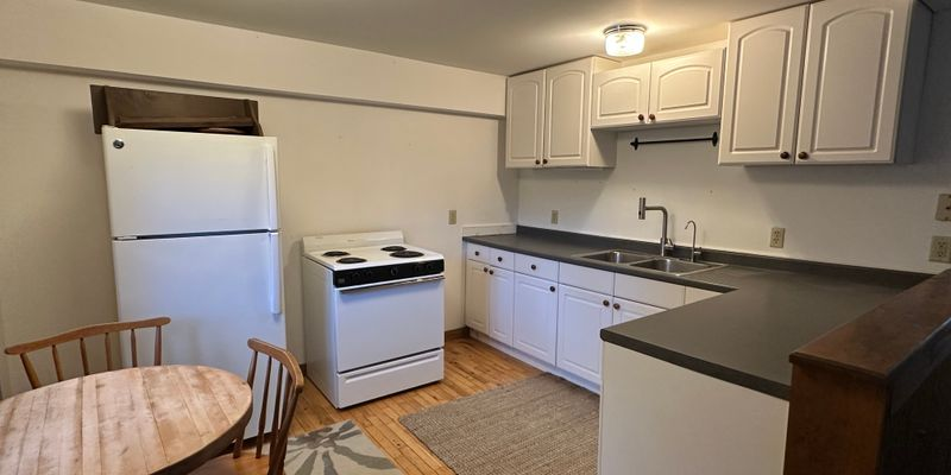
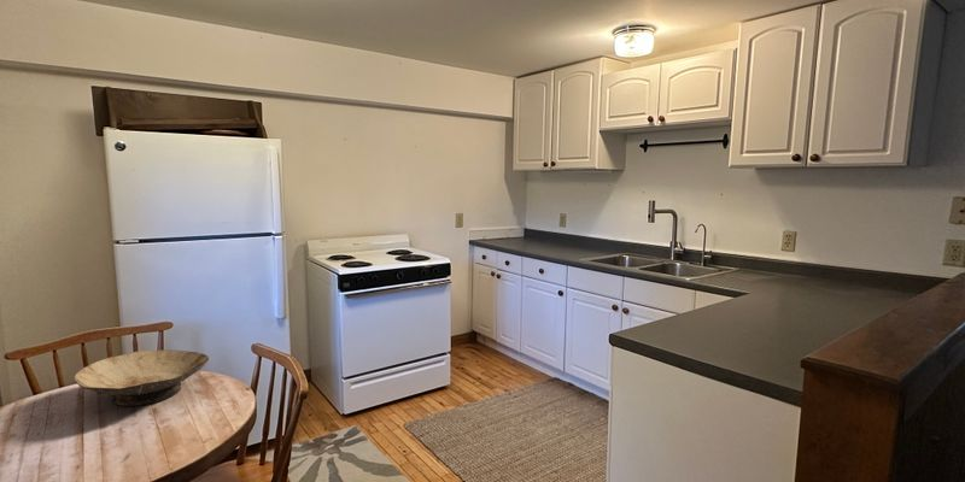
+ bowl (146, 378)
